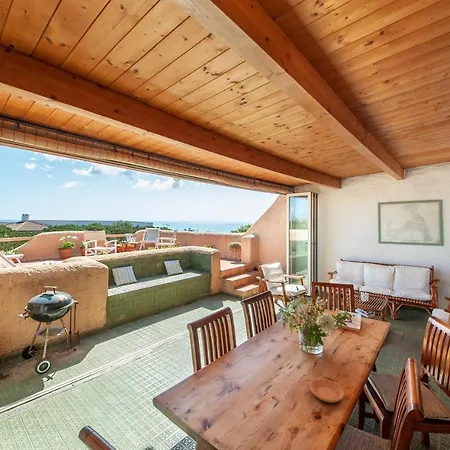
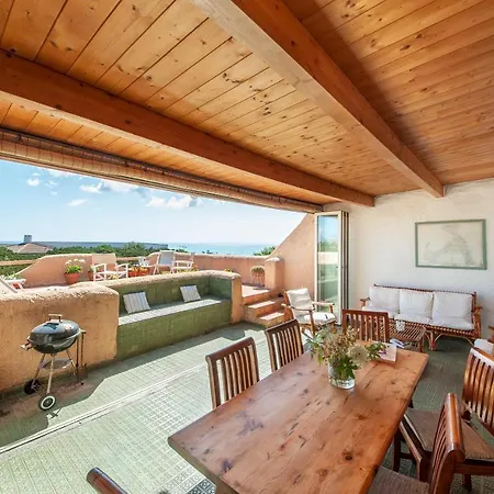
- saucer (326, 391)
